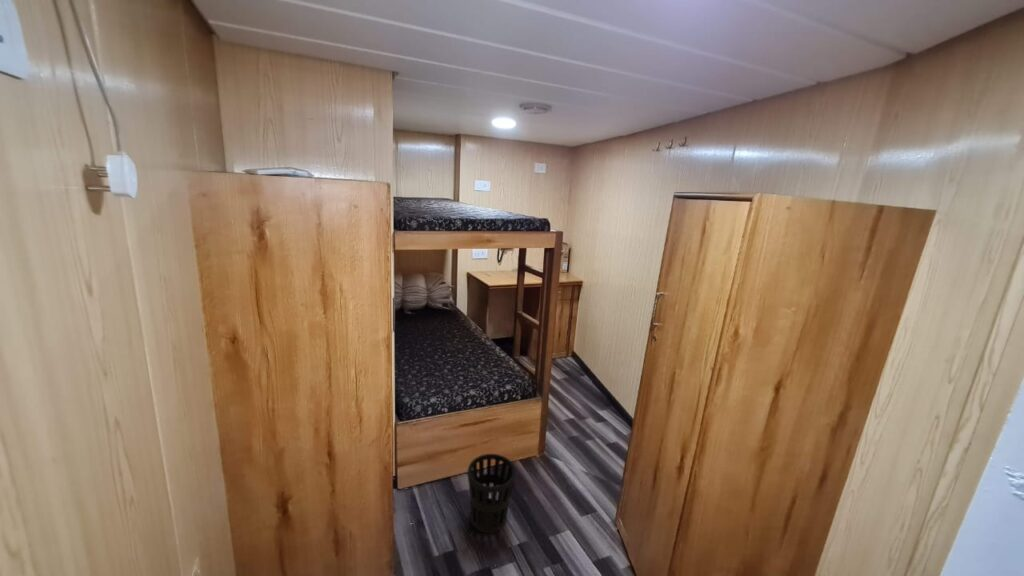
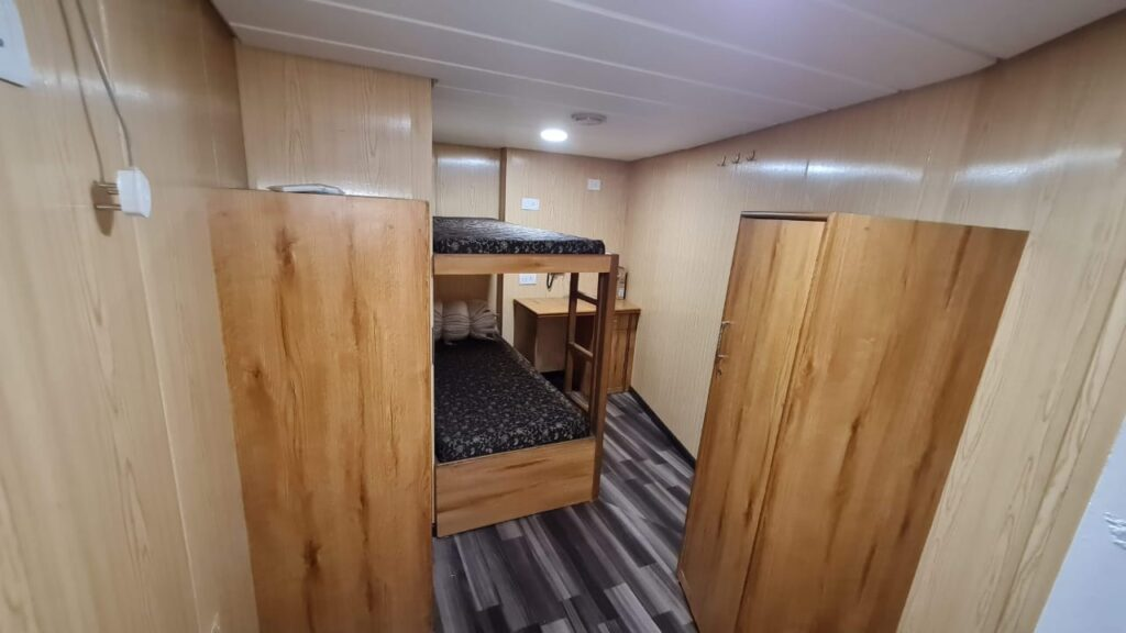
- wastebasket (490, 492)
